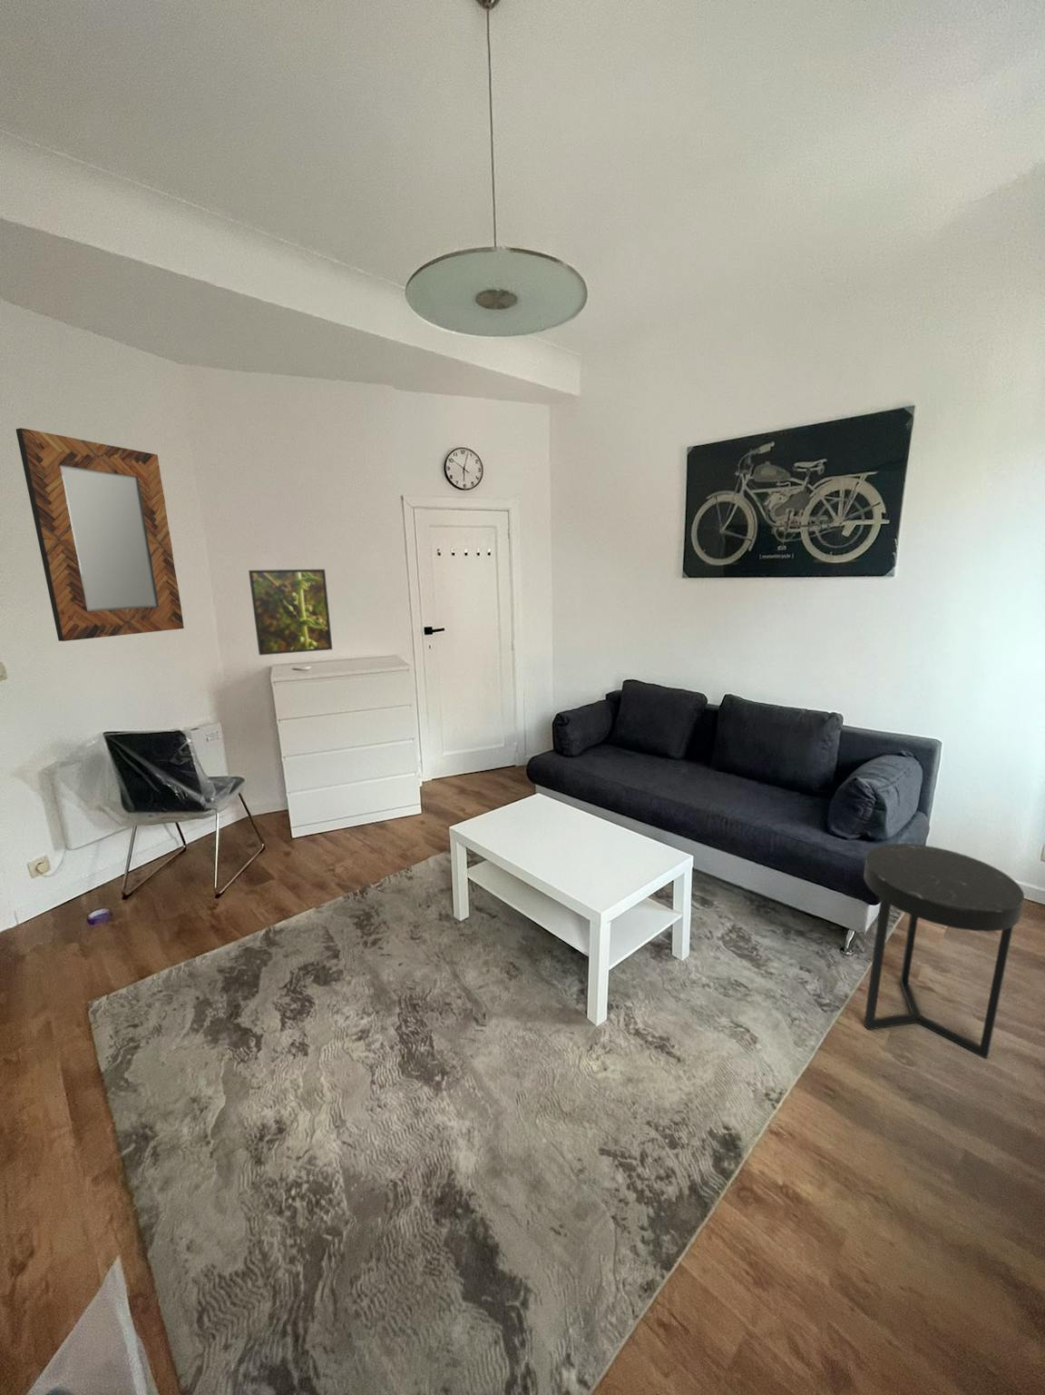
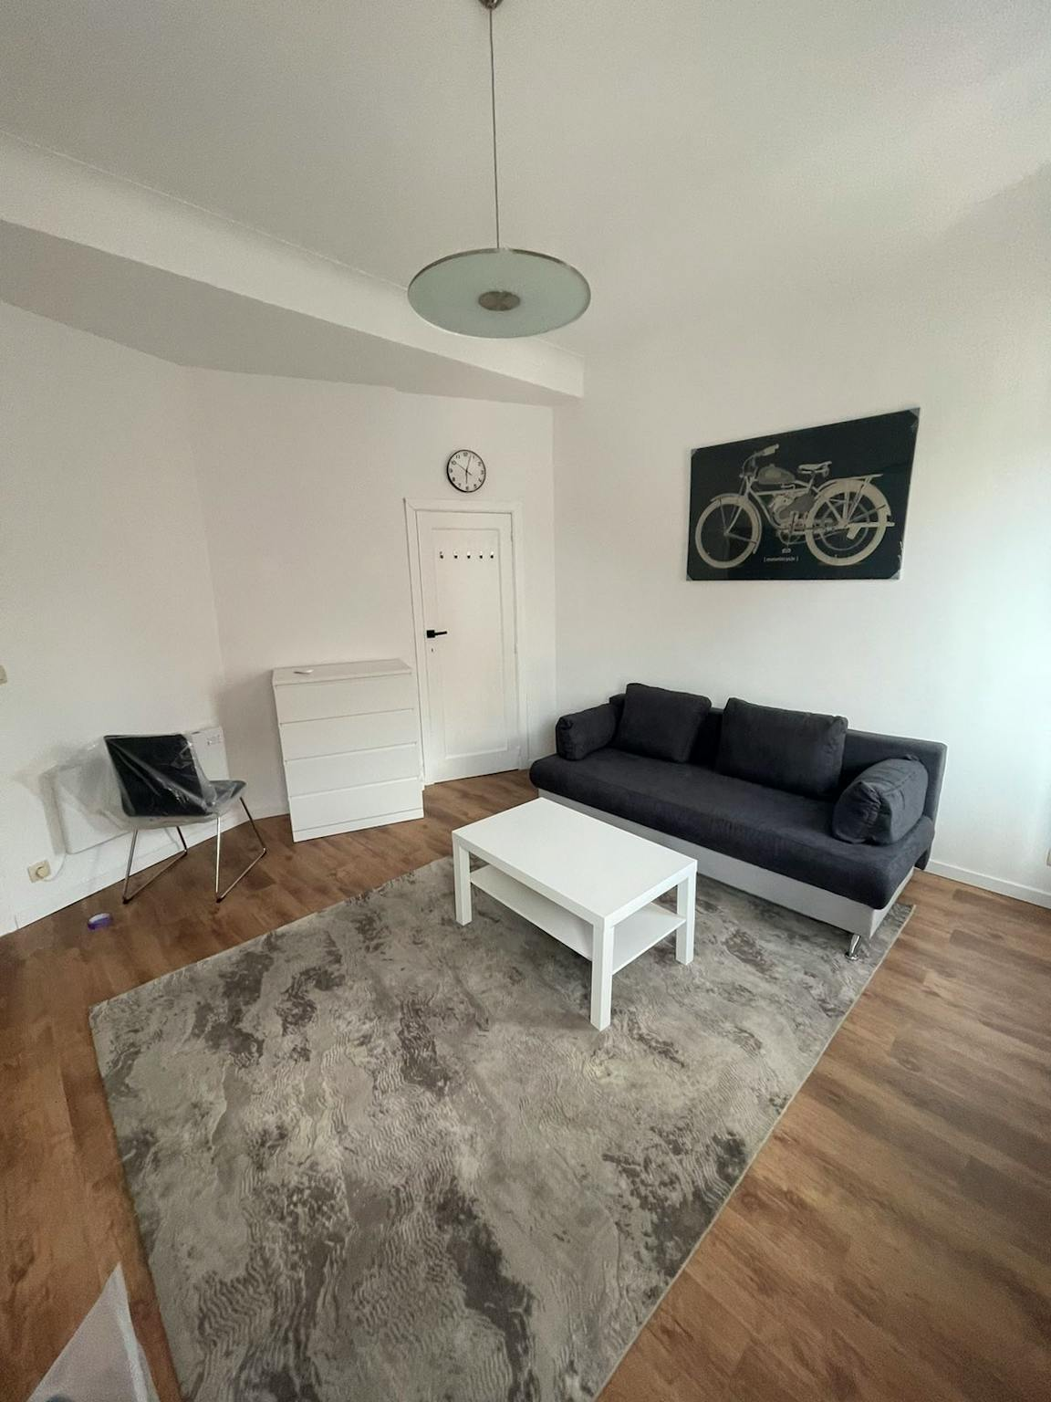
- home mirror (111, 542)
- side table (912, 949)
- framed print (292, 611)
